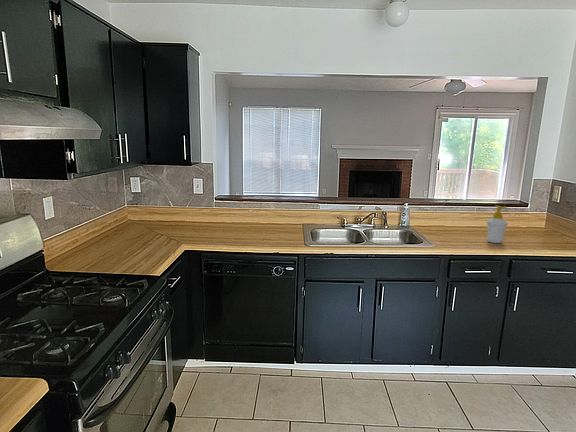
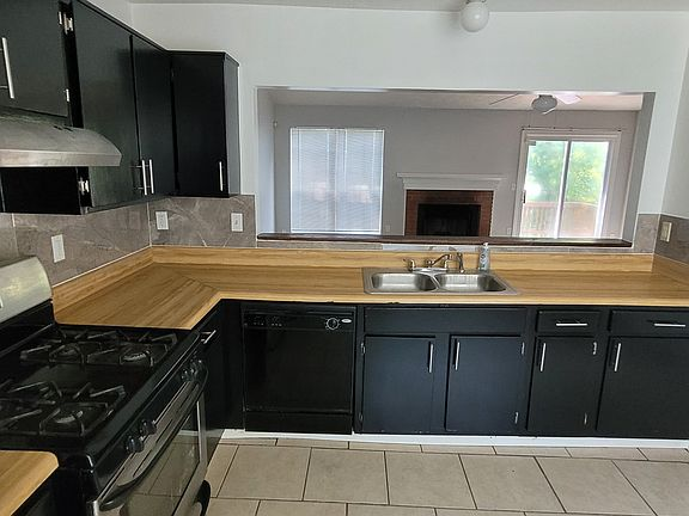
- soap bottle (496, 224)
